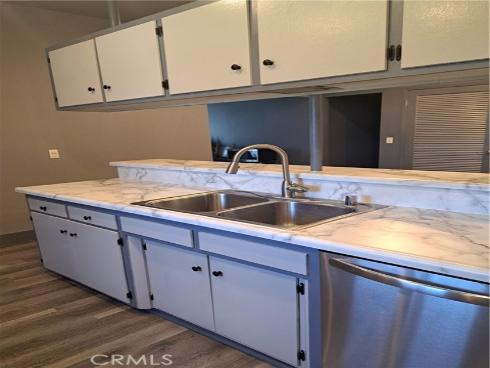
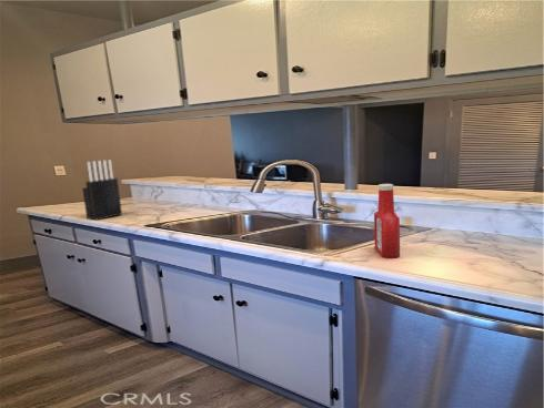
+ soap bottle (386, 218)
+ knife block (100, 188)
